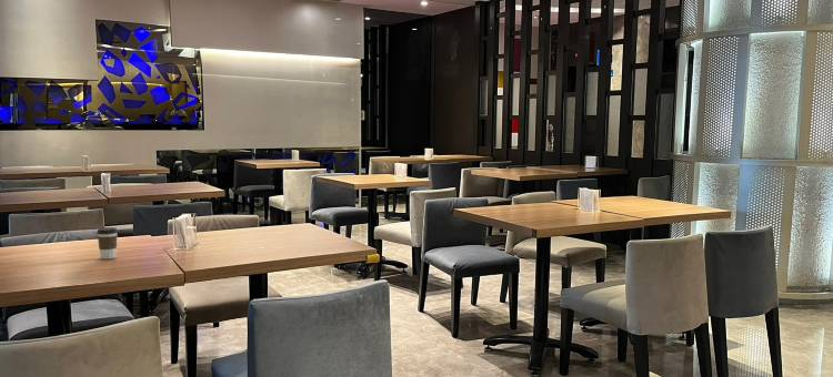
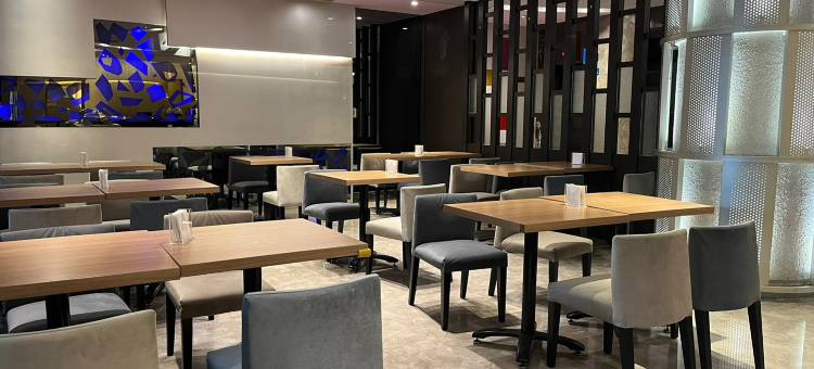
- coffee cup (108, 243)
